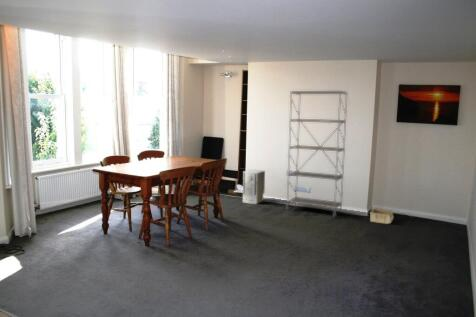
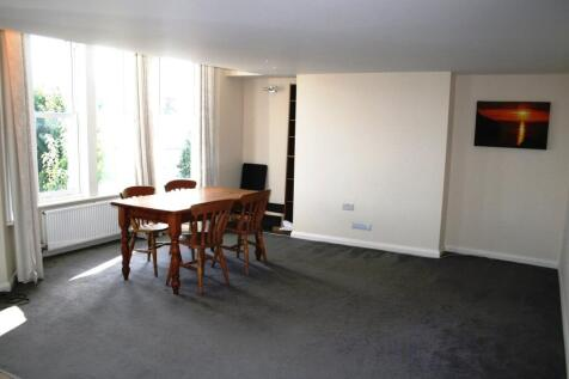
- shelving unit (316, 151)
- air purifier (253, 186)
- storage bin (381, 216)
